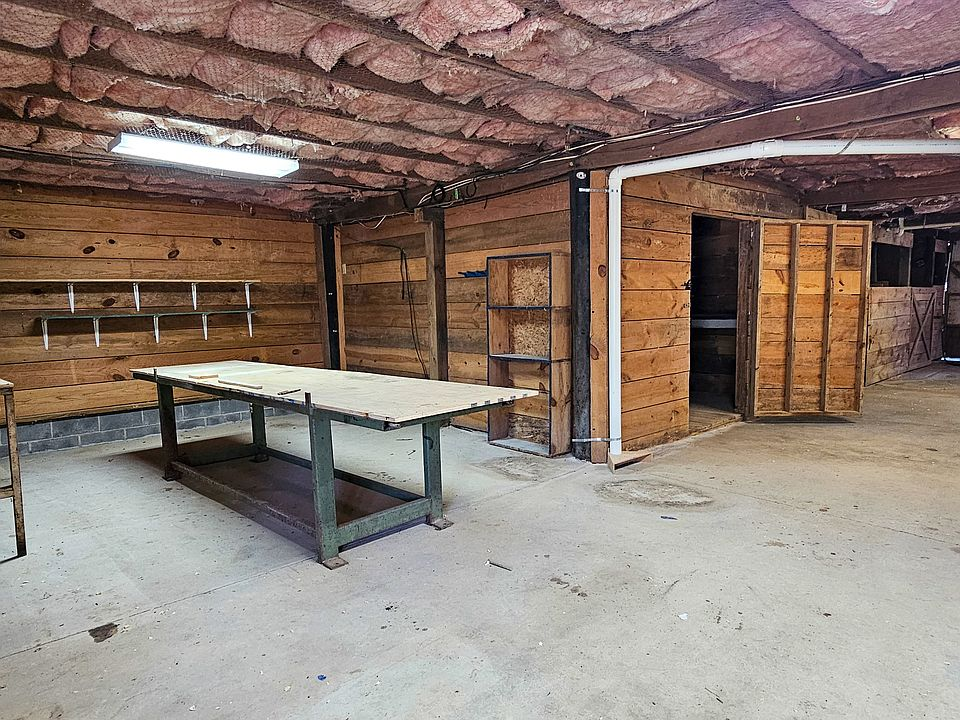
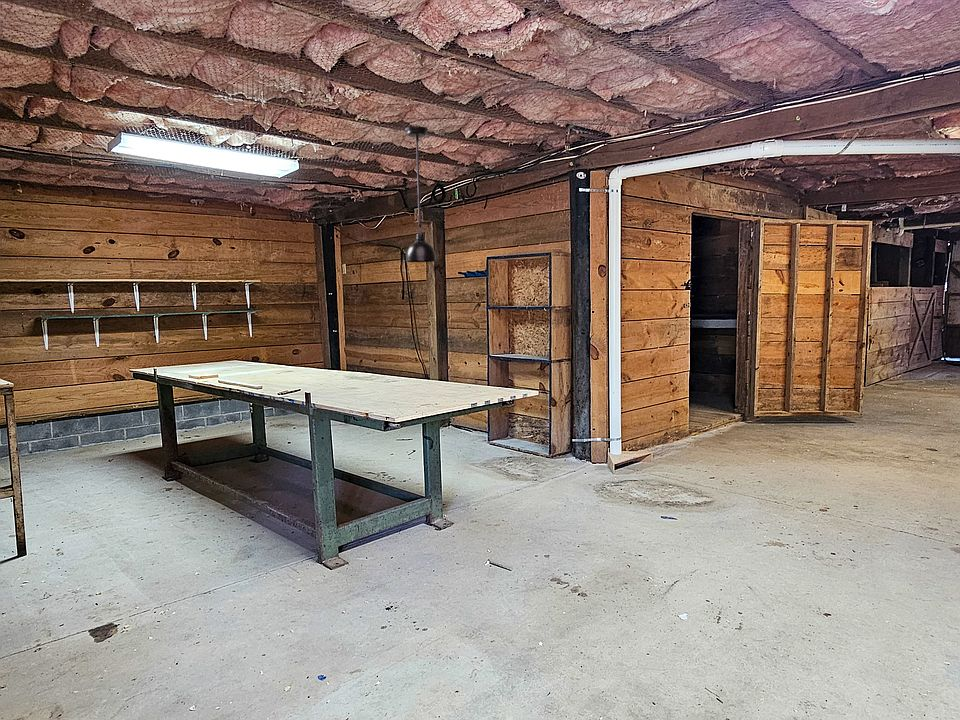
+ light fixture (418, 196)
